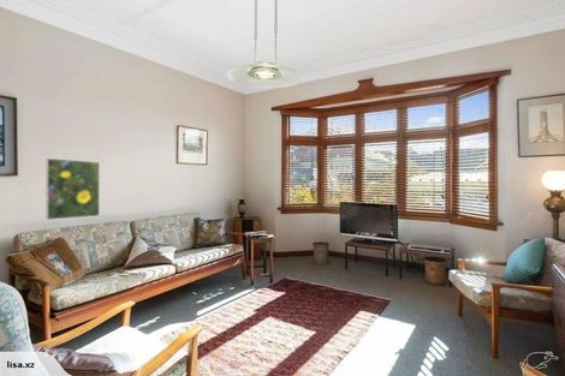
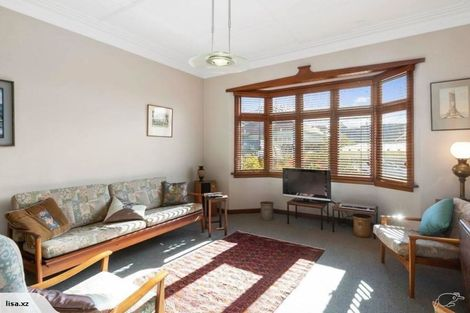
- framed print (73, 189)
